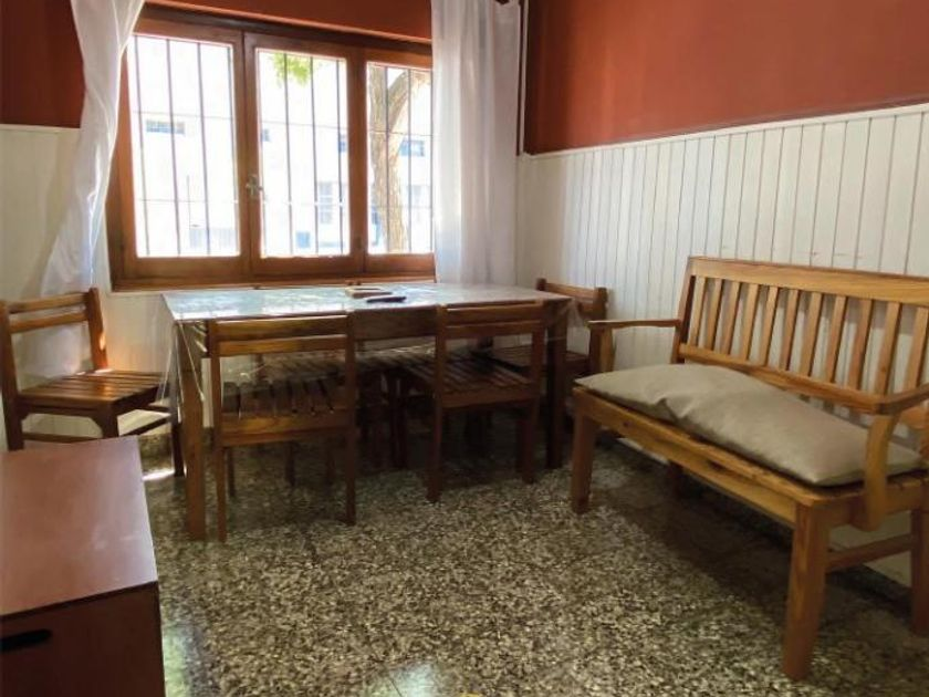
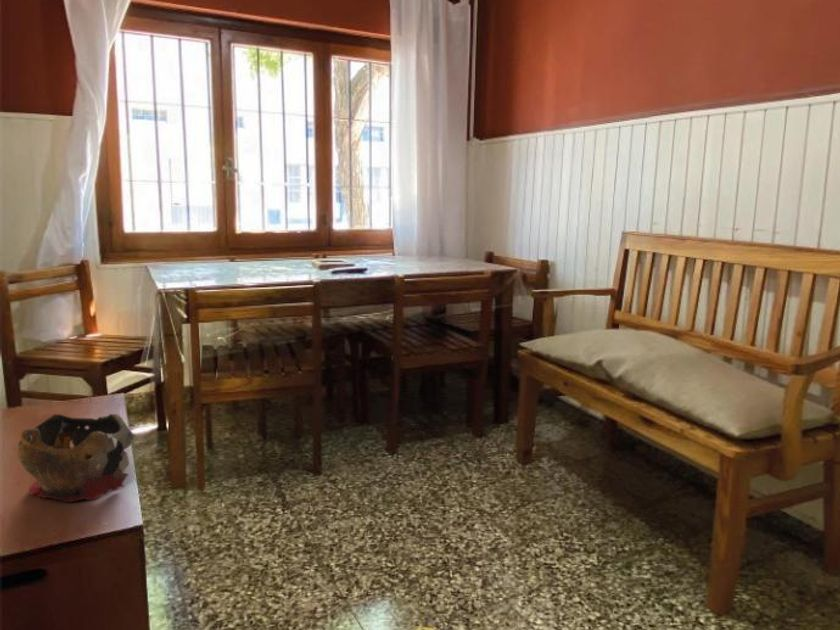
+ decorative bowl (79, 450)
